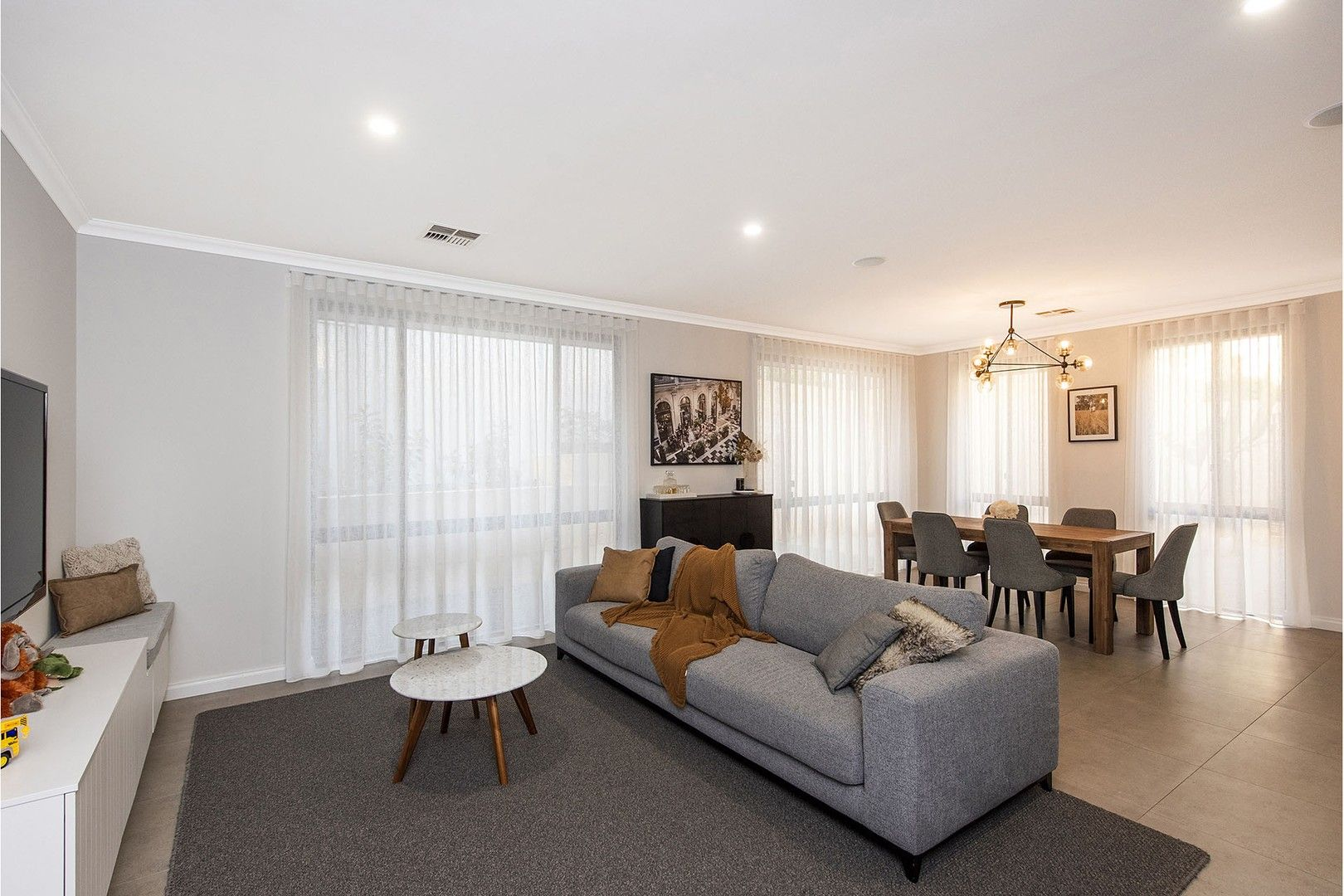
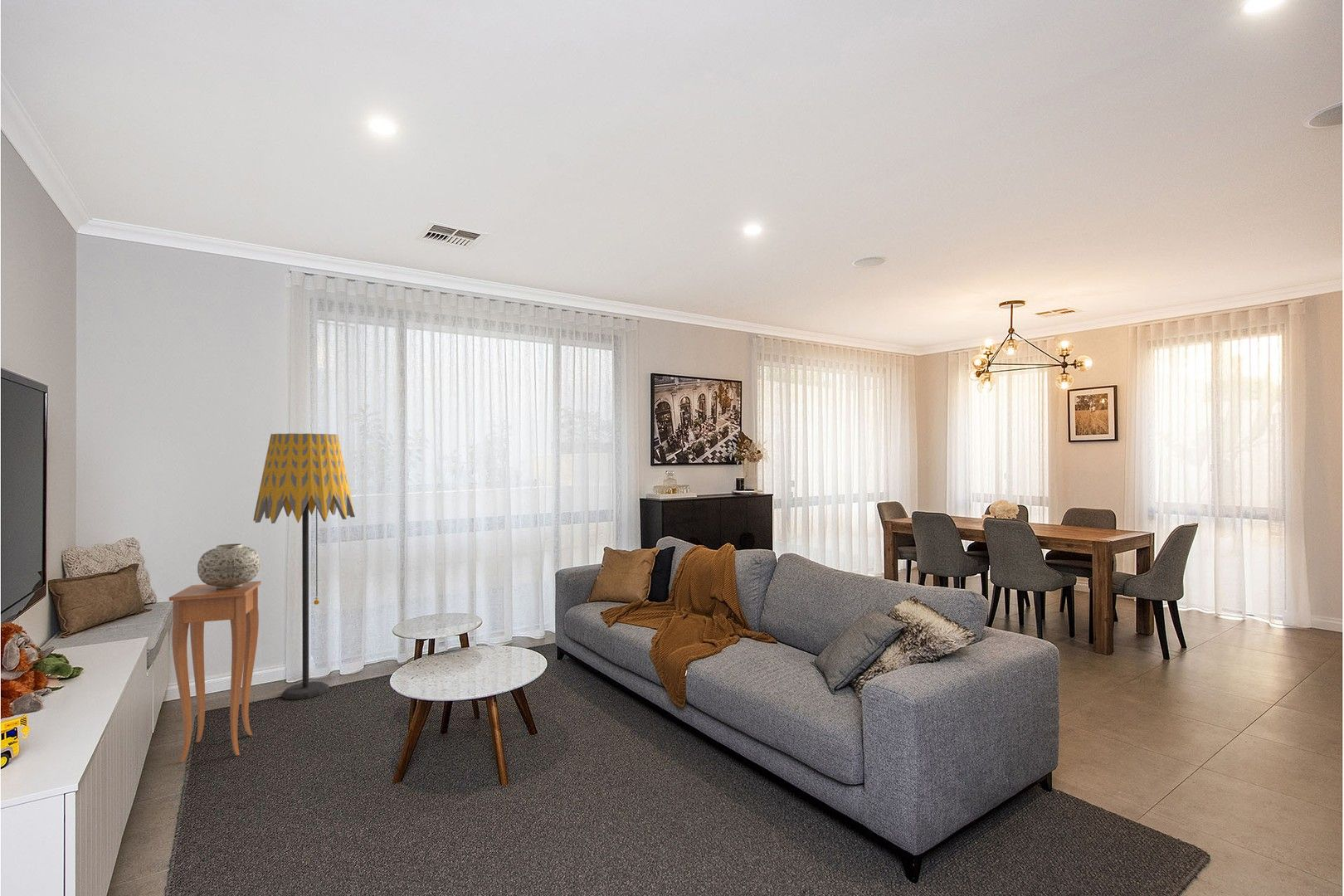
+ side table (231, 668)
+ floor lamp (305, 562)
+ vase (229, 565)
